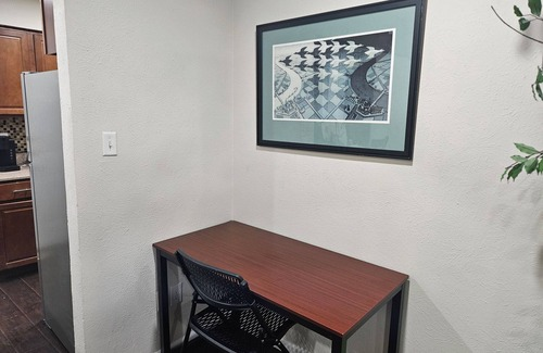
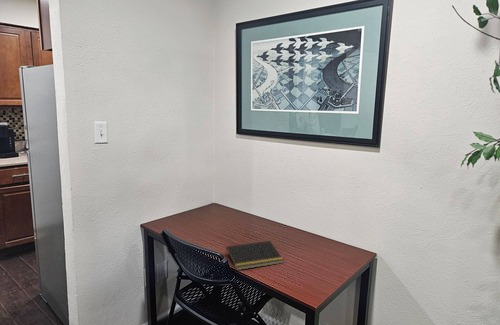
+ notepad (254, 254)
